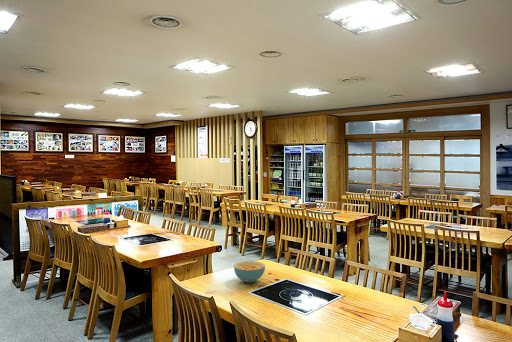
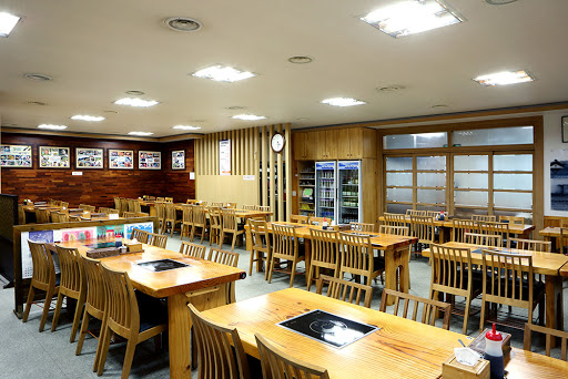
- cereal bowl (249, 273)
